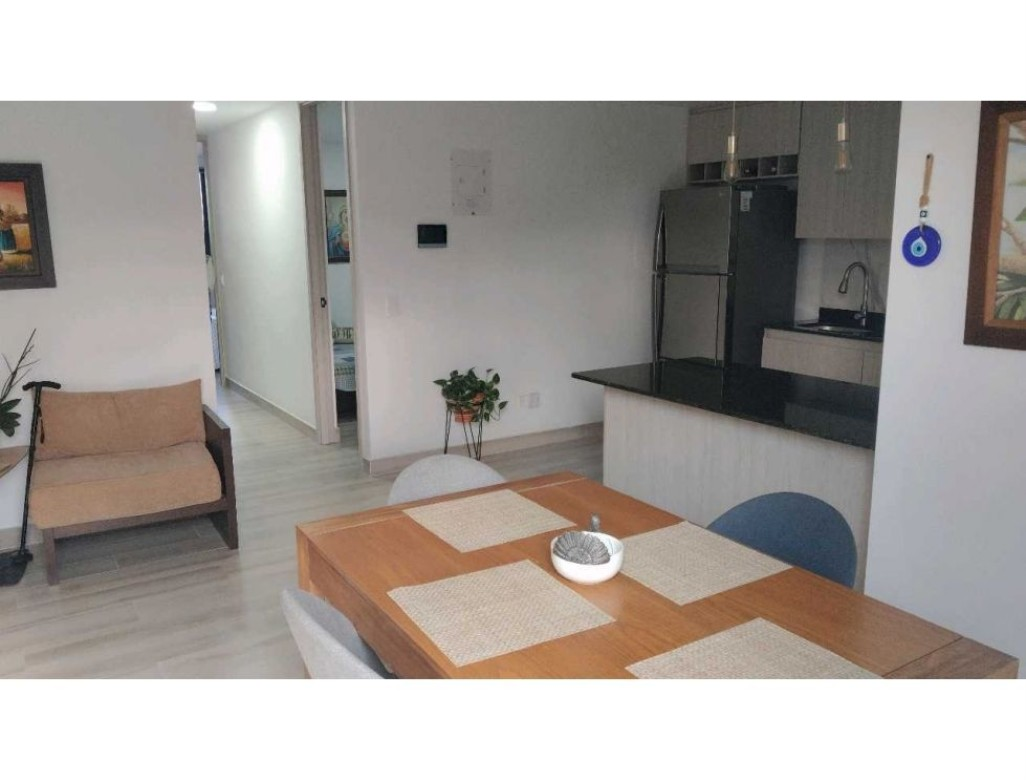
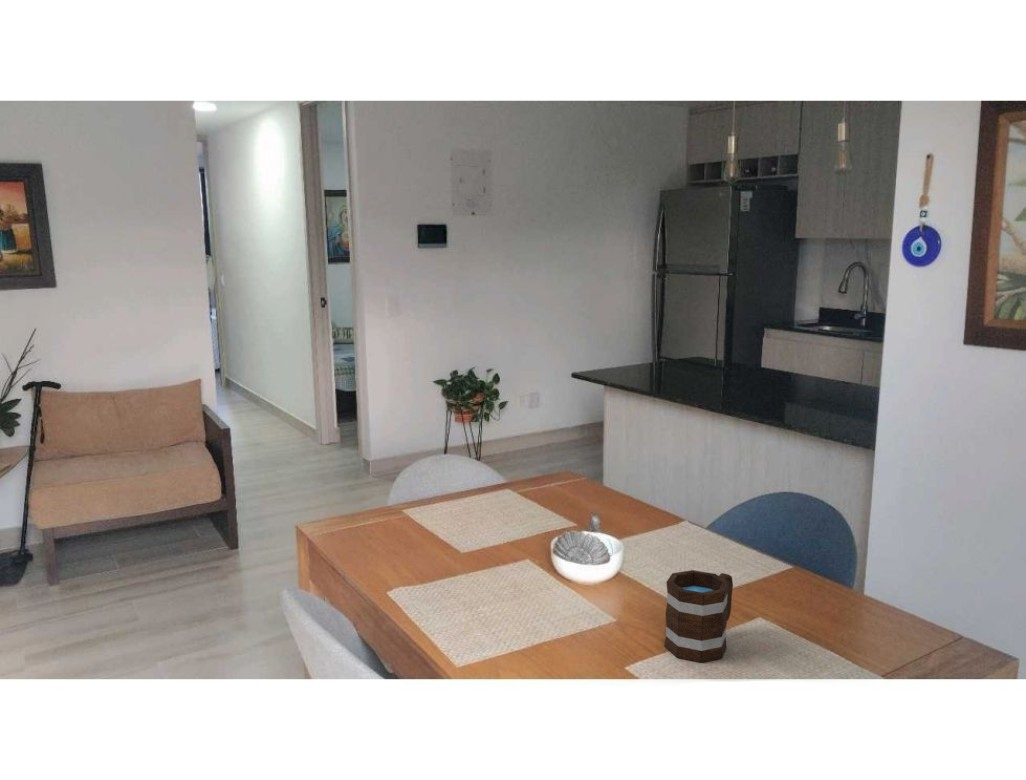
+ mug (704, 610)
